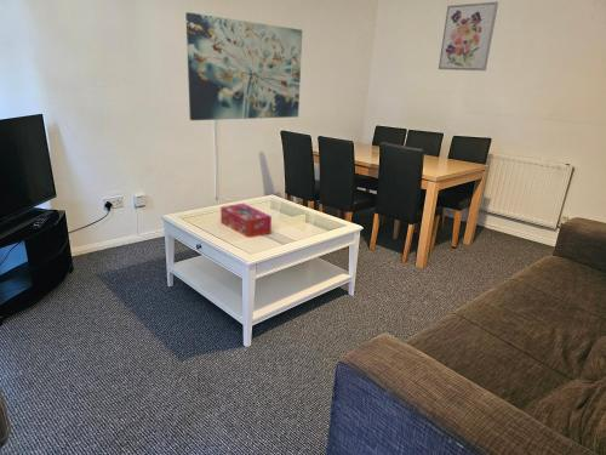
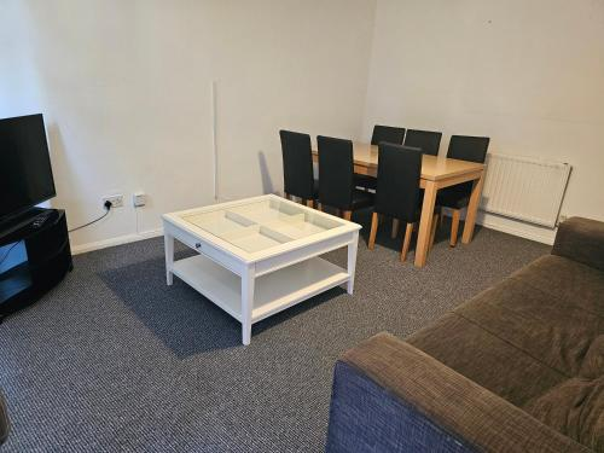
- tissue box (245, 220)
- wall art (250, 72)
- wall art (465, 38)
